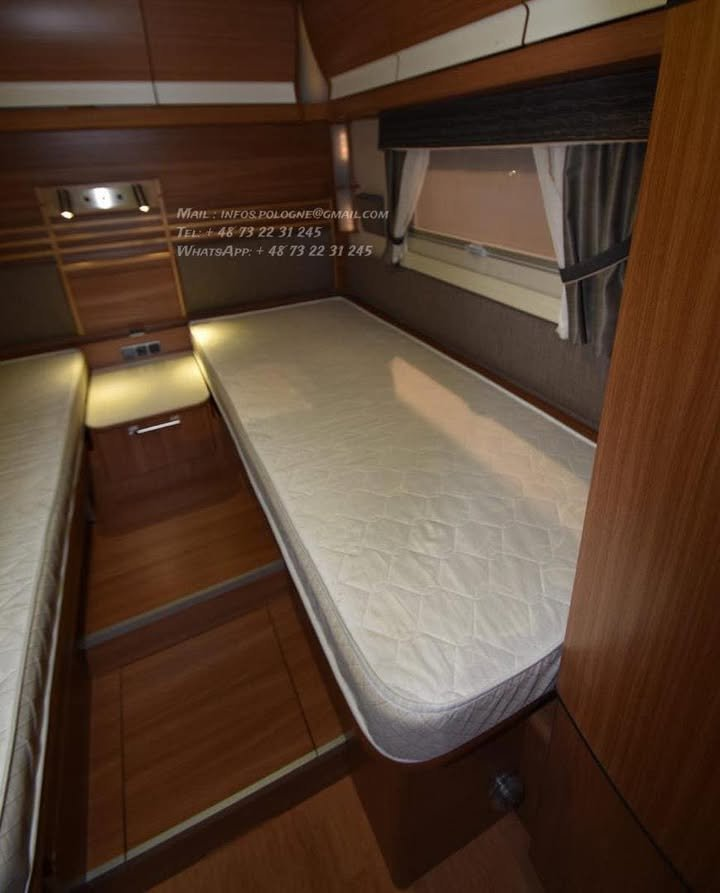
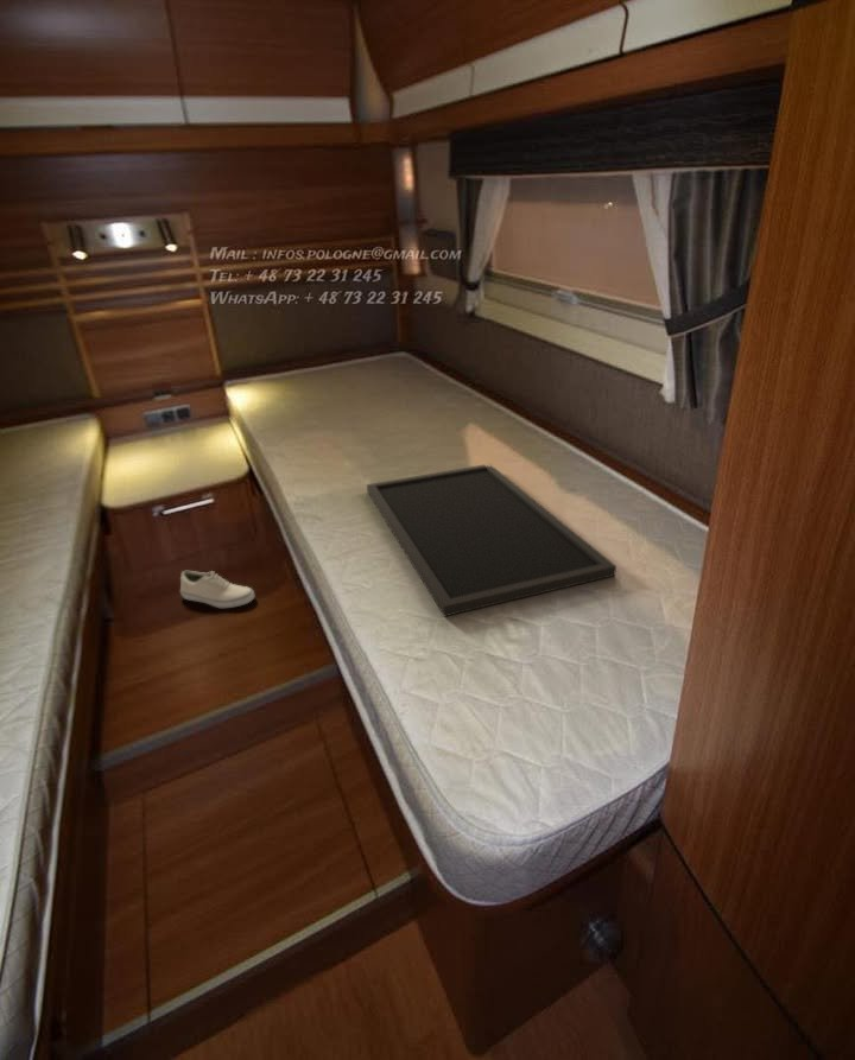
+ tray (471, 522)
+ shoe (215, 586)
